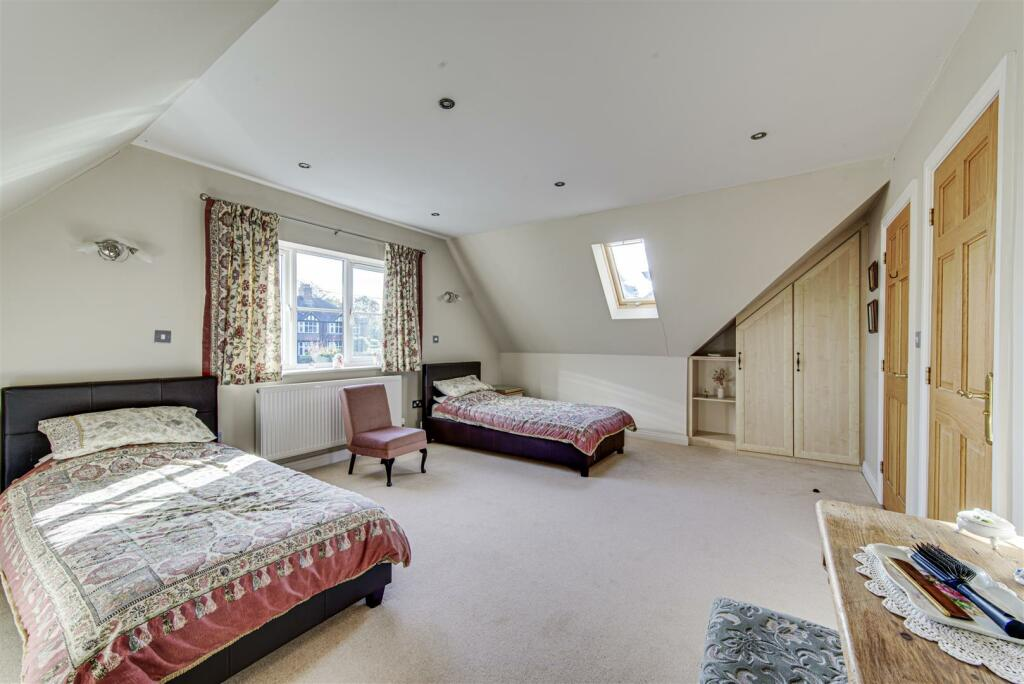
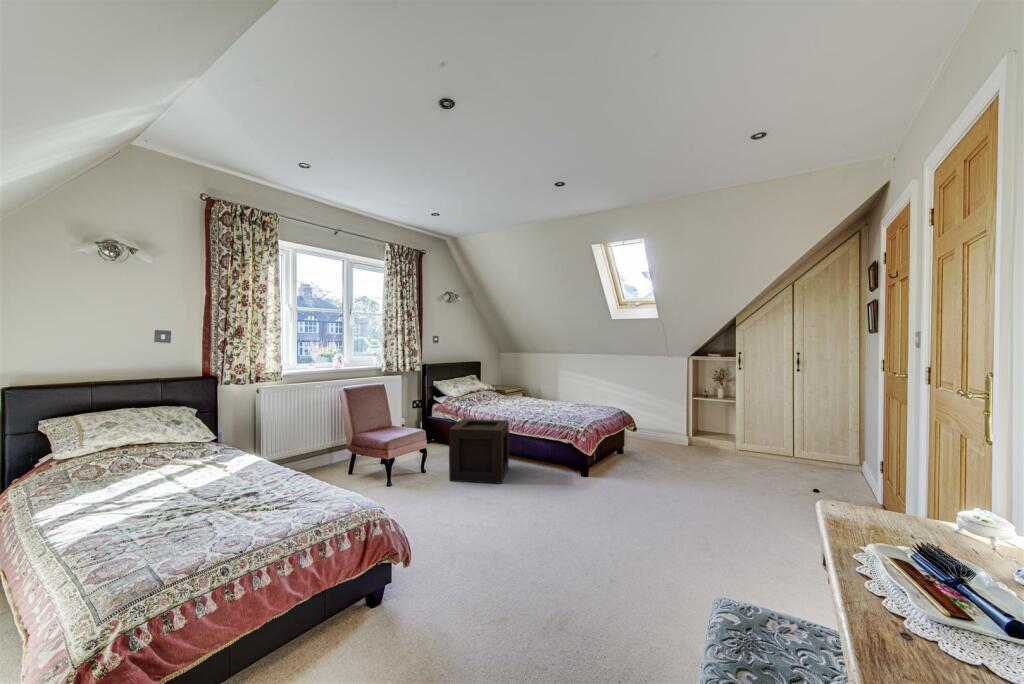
+ wooden crate (480, 449)
